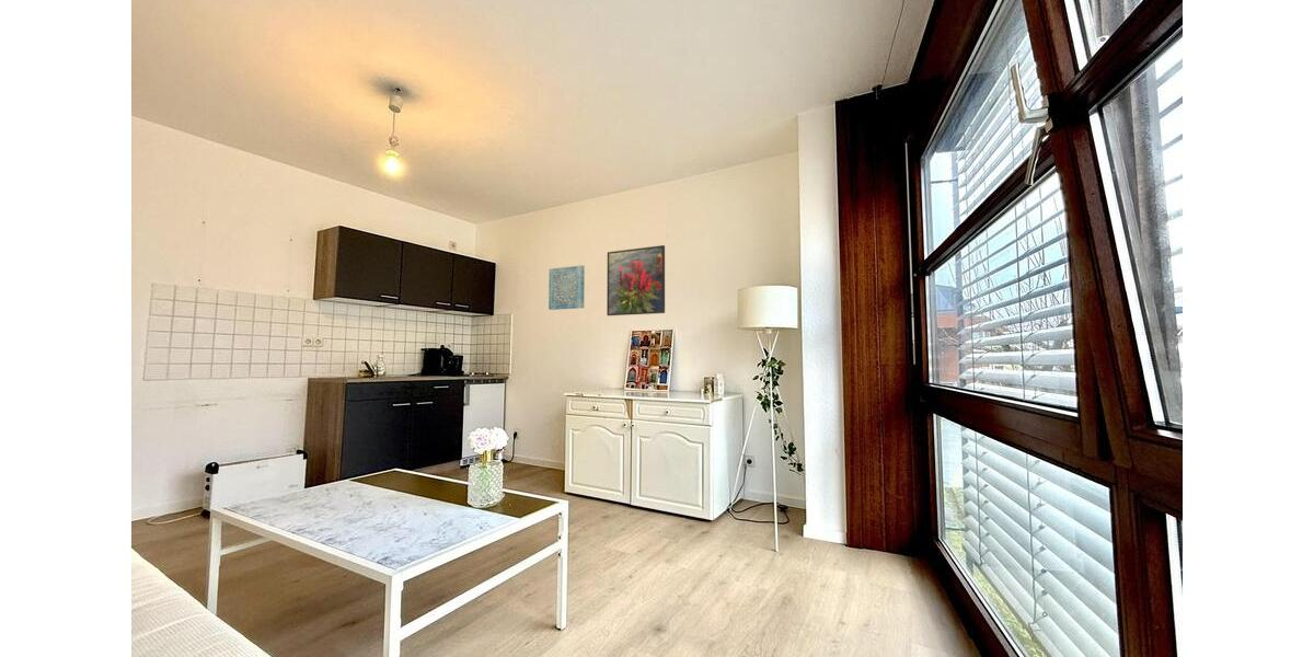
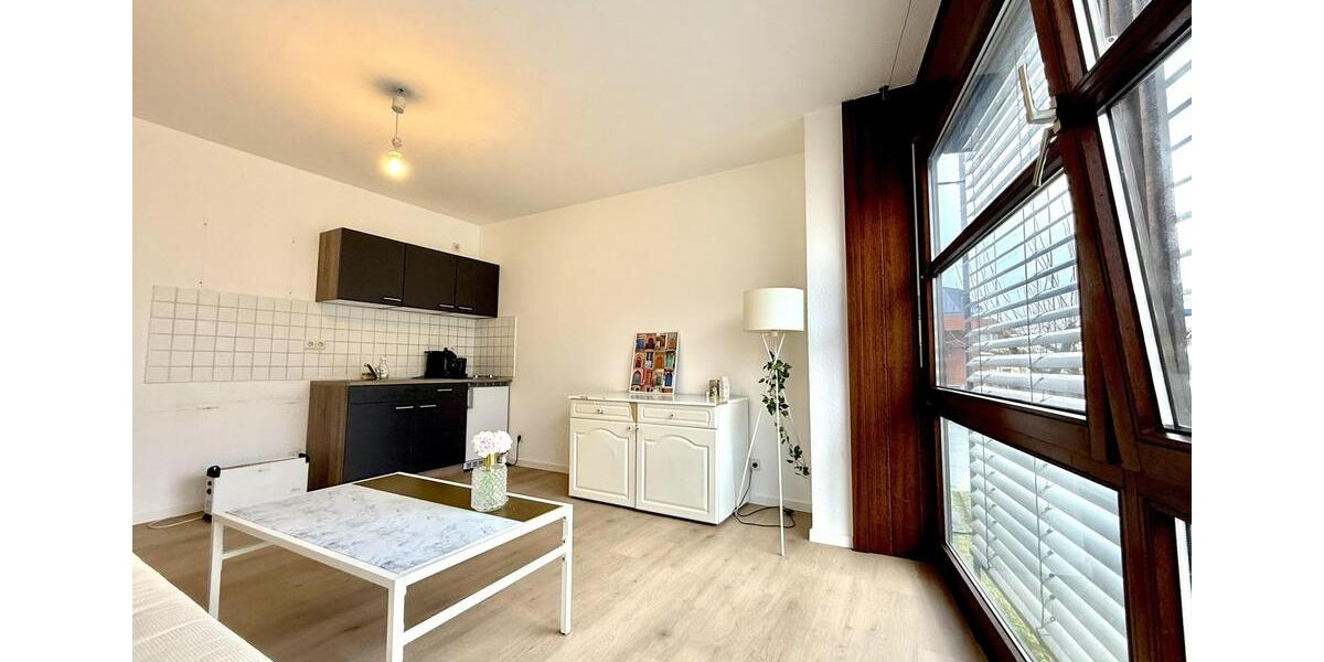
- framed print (635, 281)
- wall art (566, 288)
